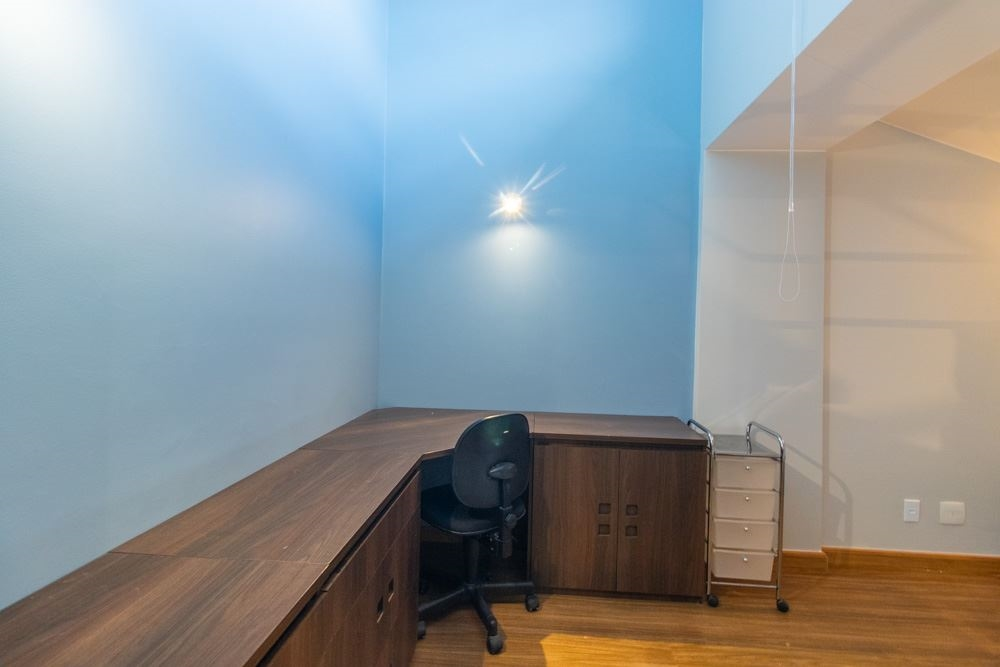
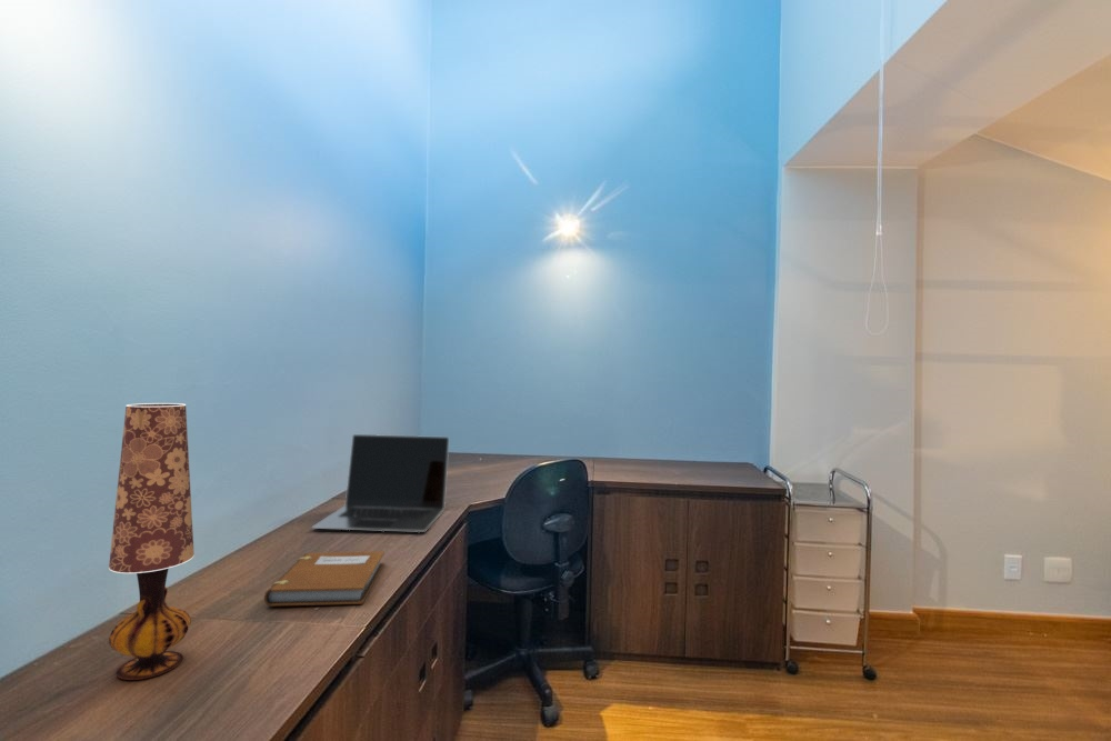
+ laptop (386, 479)
+ notebook (330, 574)
+ table lamp (153, 534)
